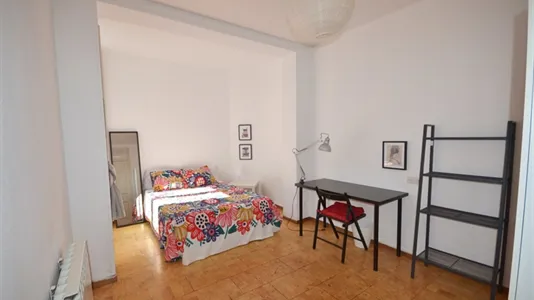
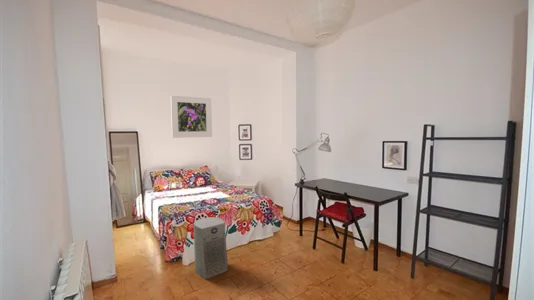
+ fan (209, 244)
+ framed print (192, 117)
